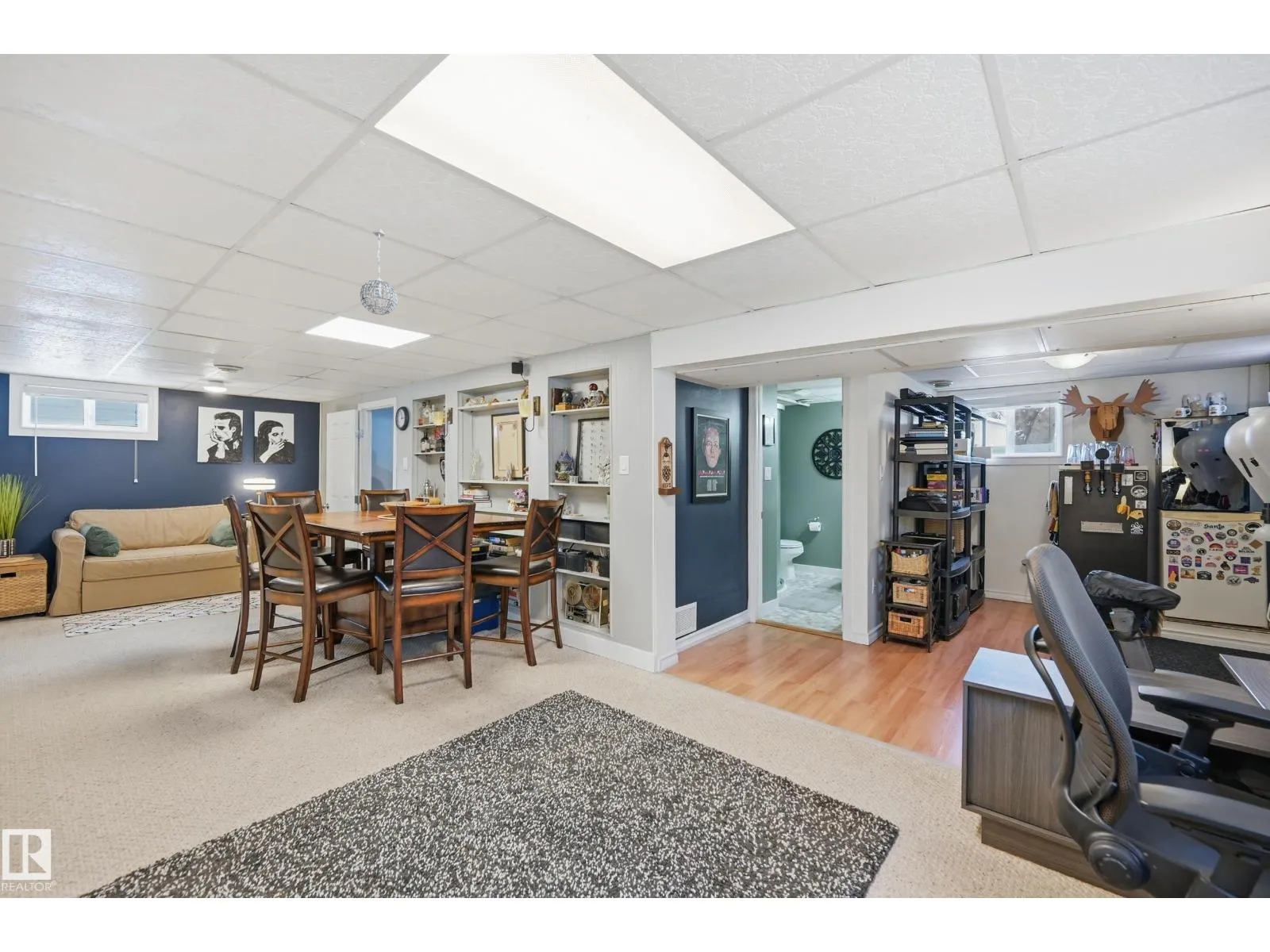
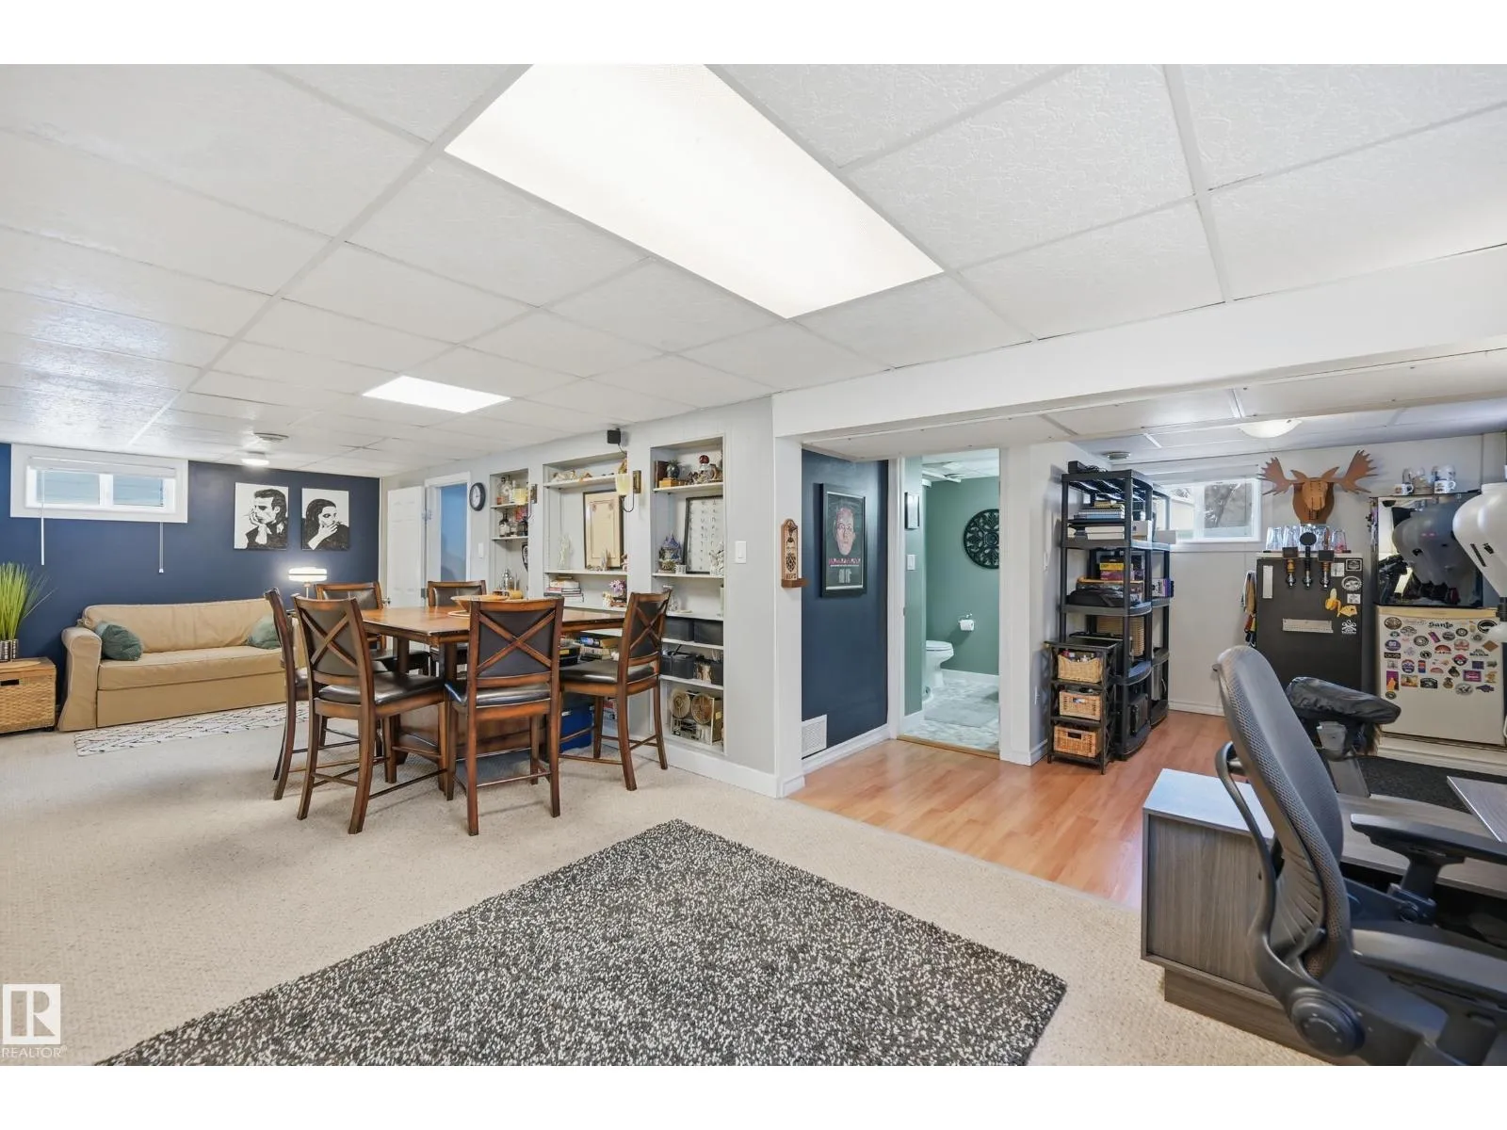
- pendant light (379, 272)
